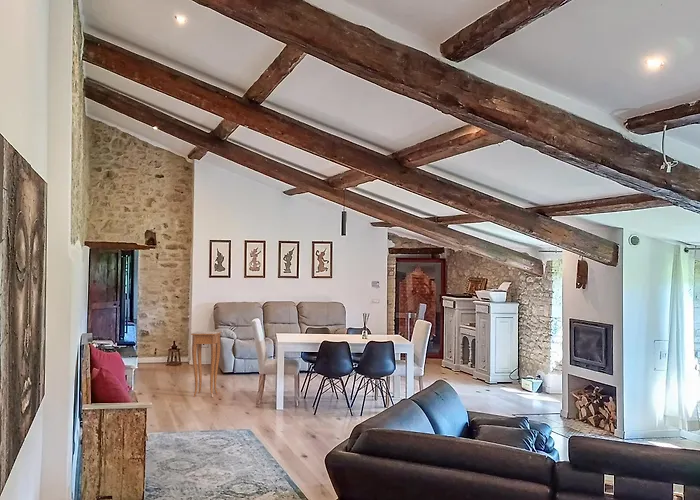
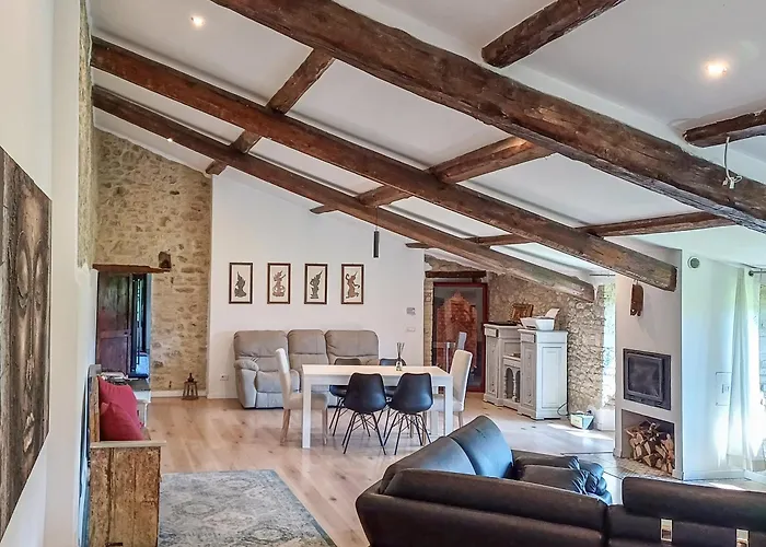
- side table (201, 363)
